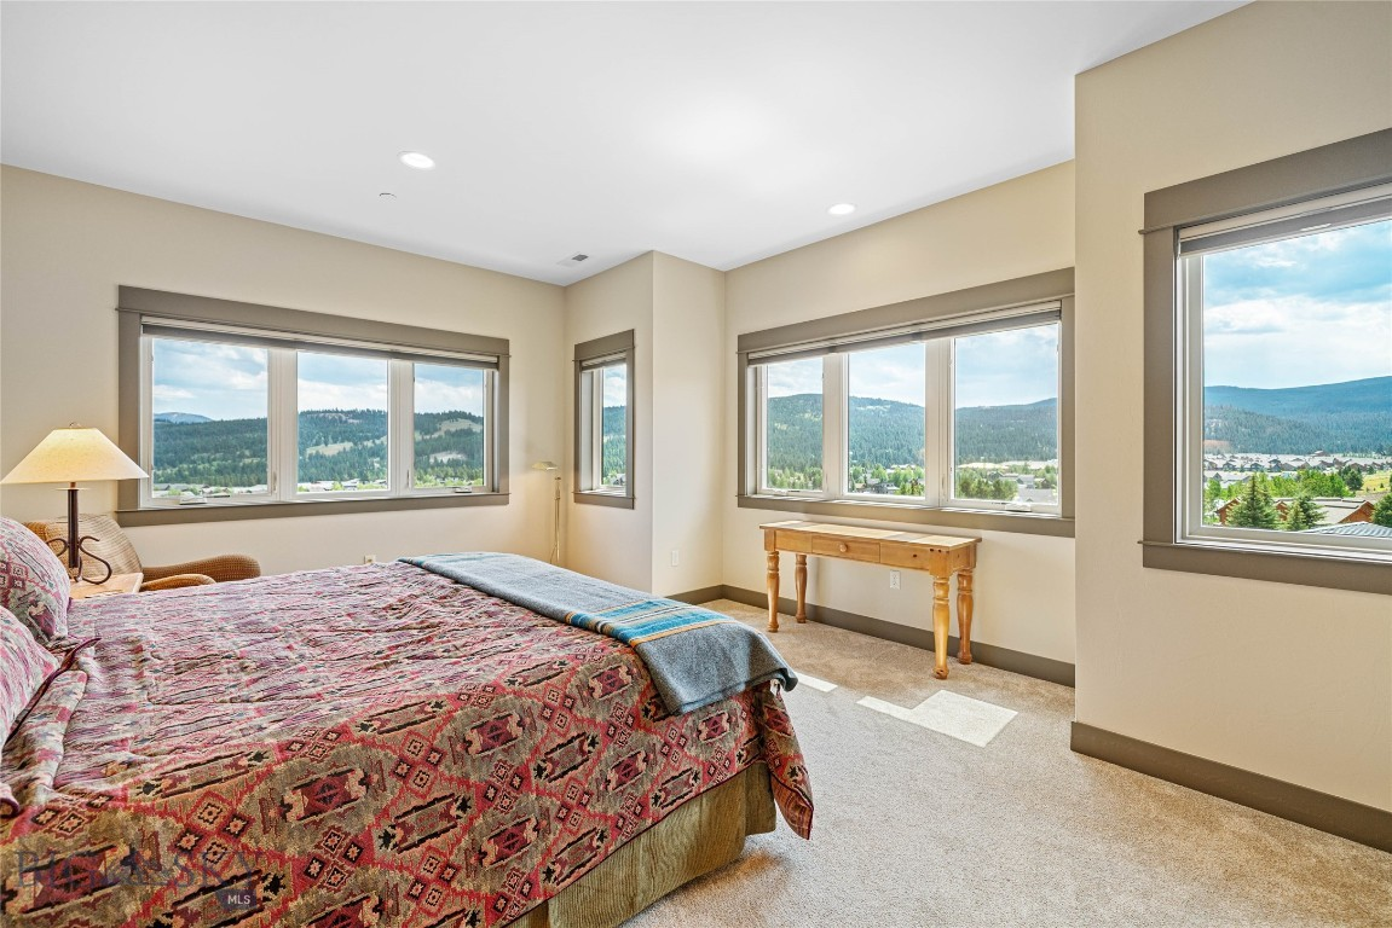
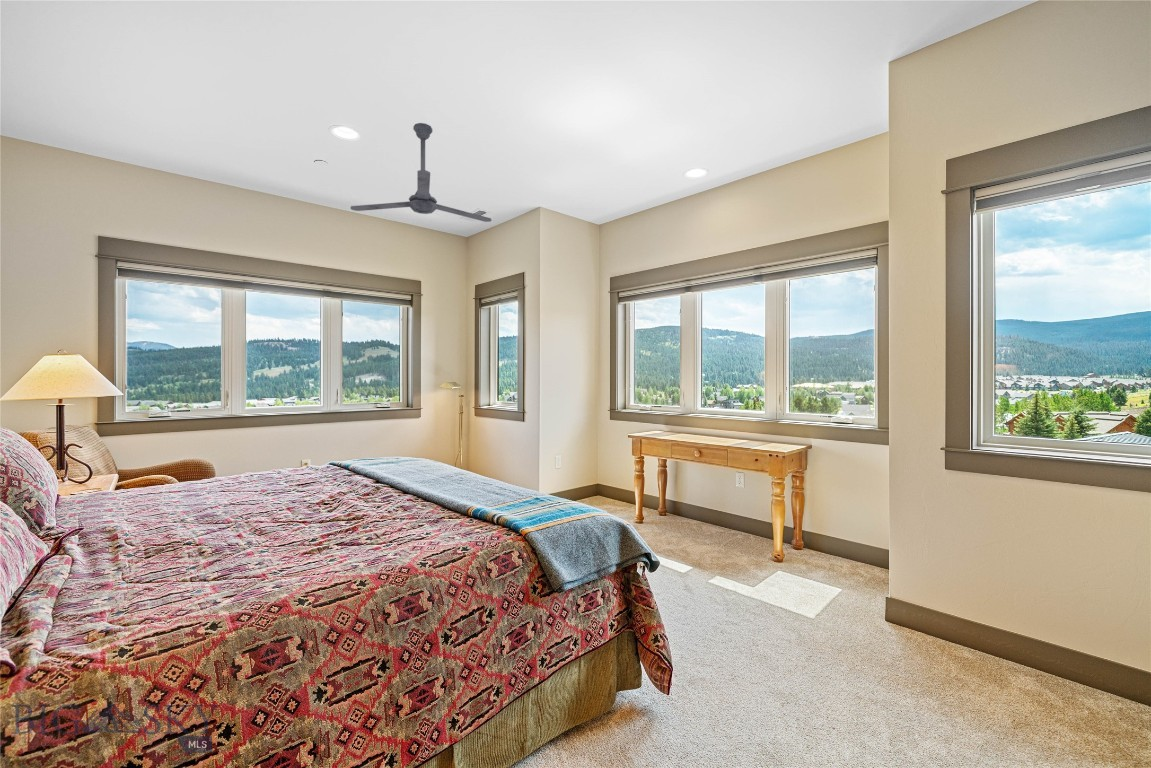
+ ceiling fan (423, 160)
